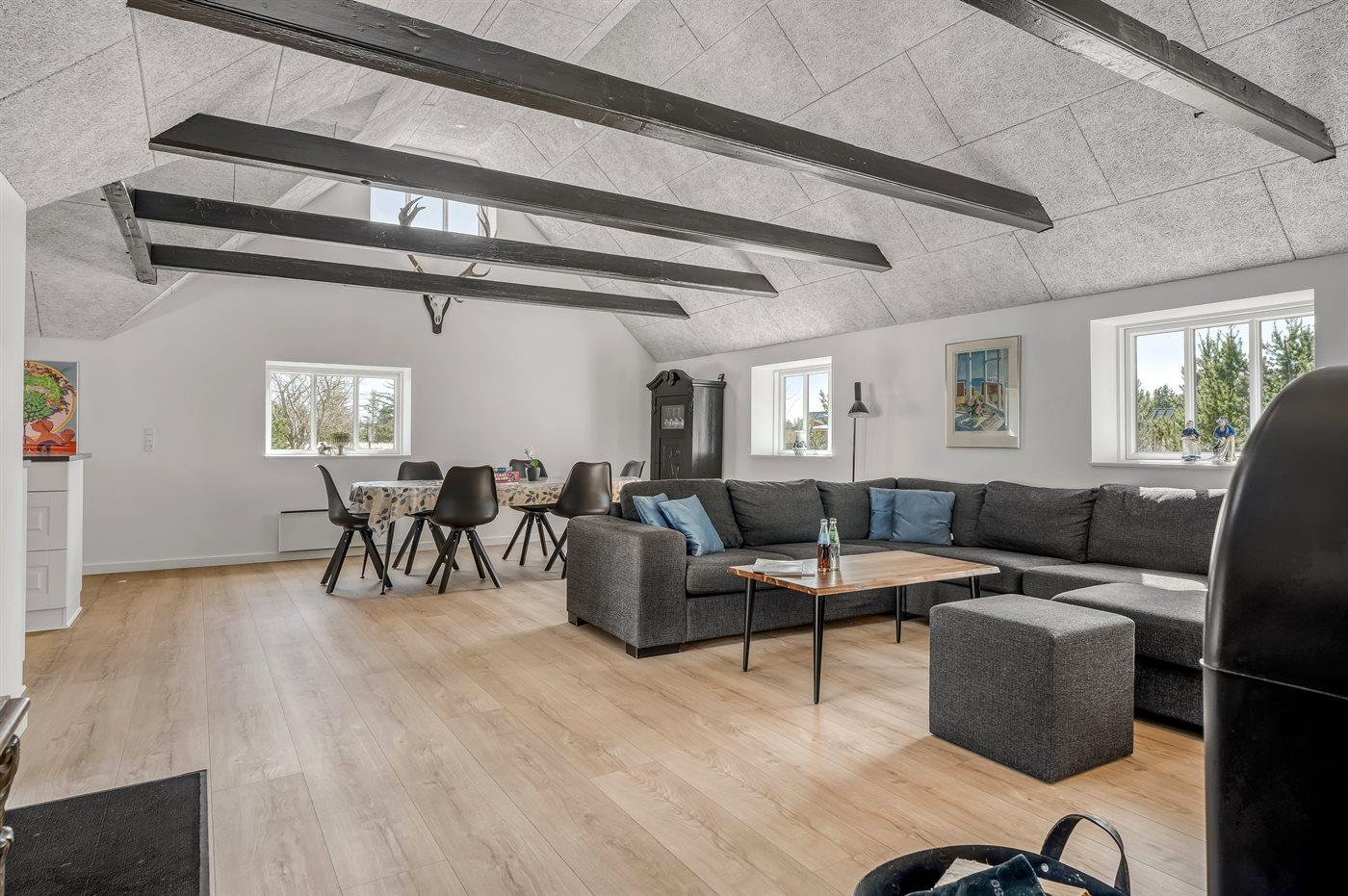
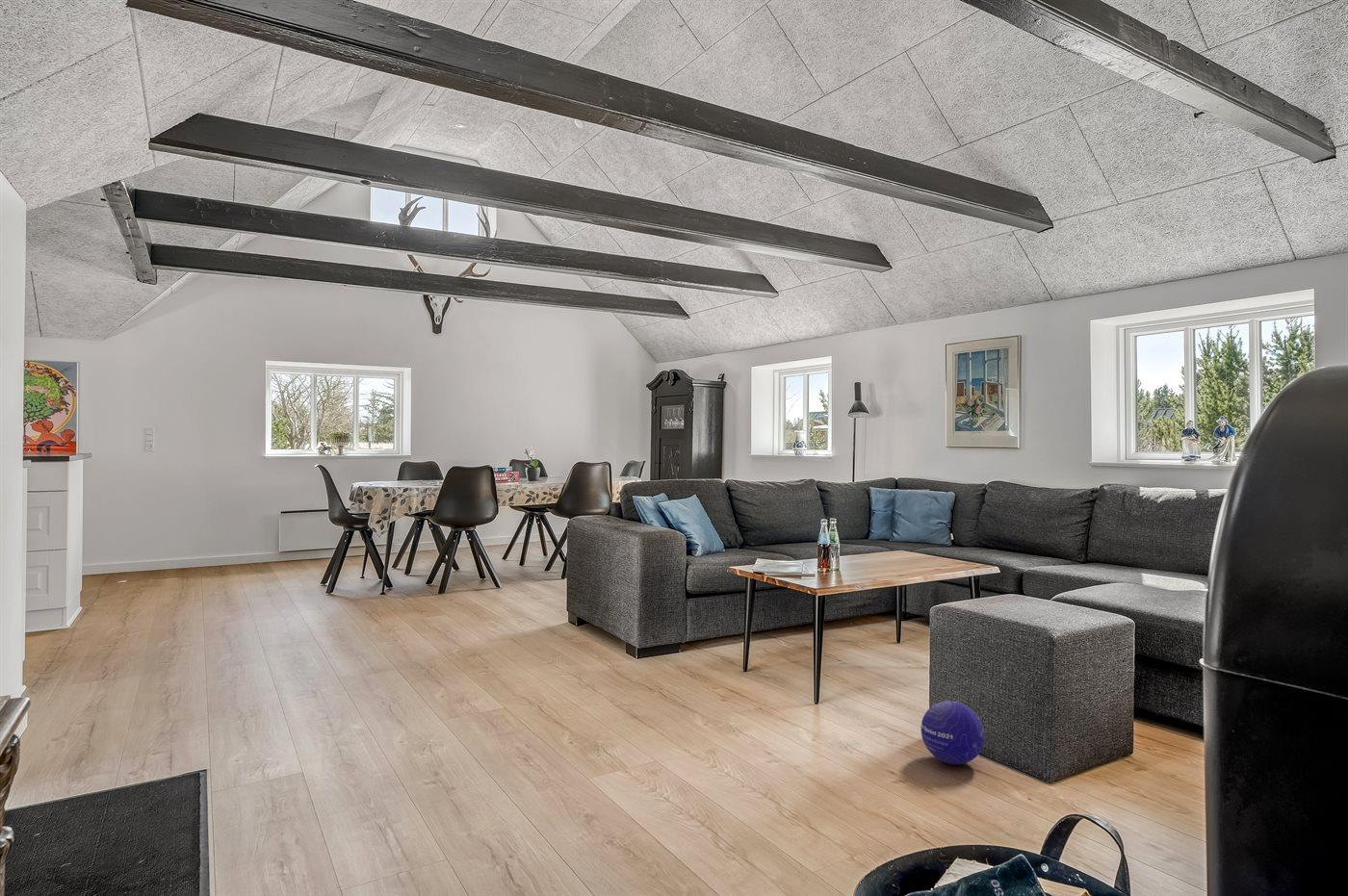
+ decorative ball (951, 731)
